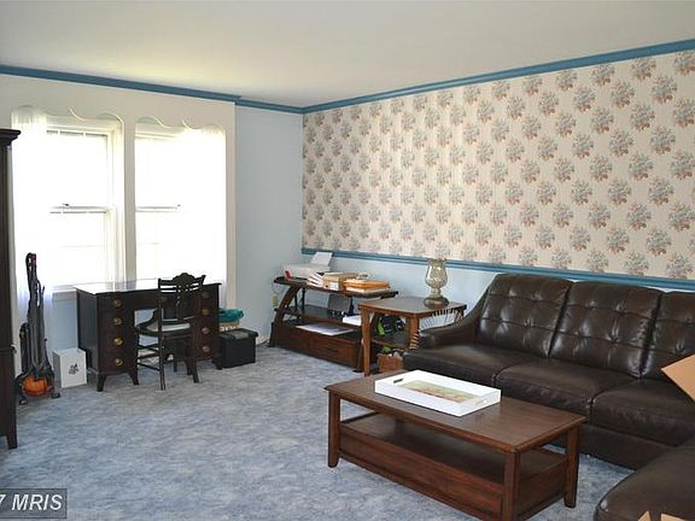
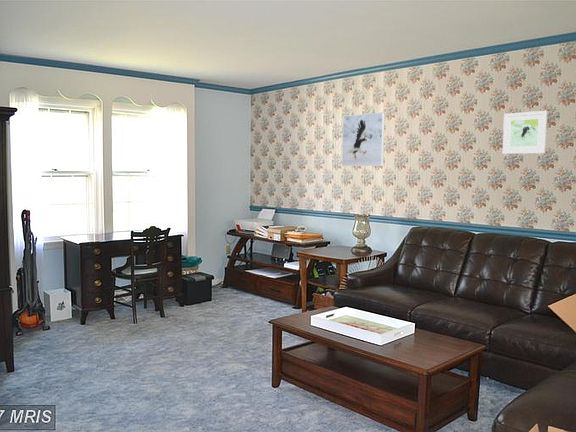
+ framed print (362, 140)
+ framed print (524, 133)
